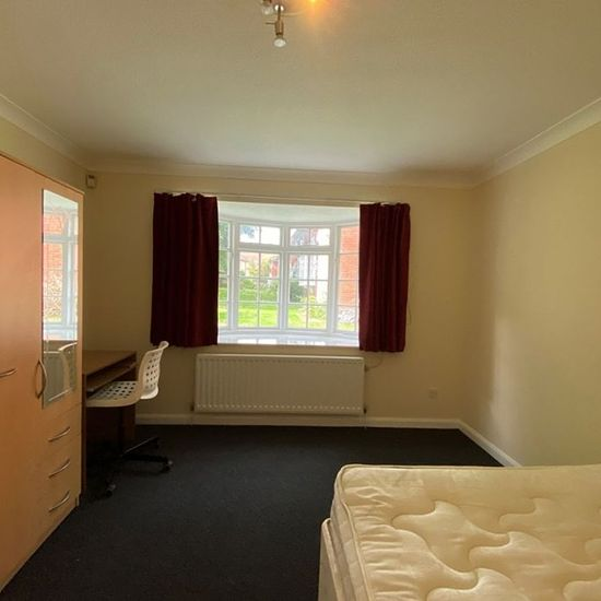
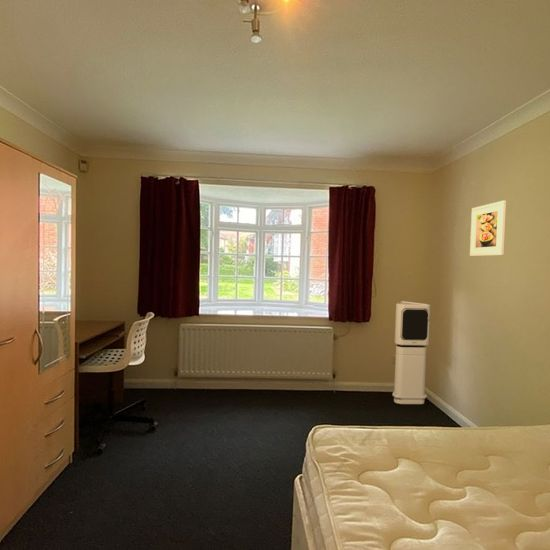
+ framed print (486, 230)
+ air purifier (406, 350)
